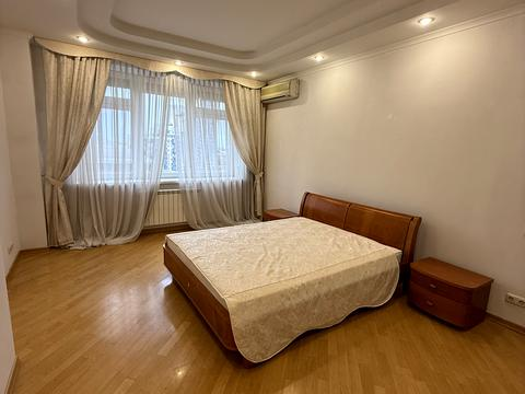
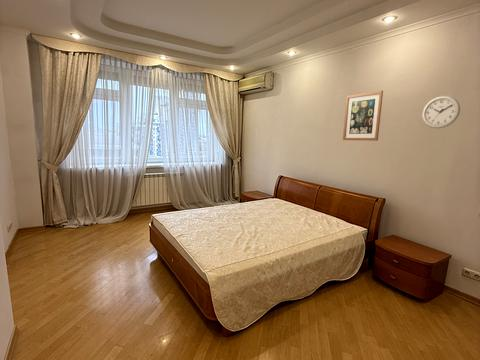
+ wall art (361, 117)
+ wall clock (439, 112)
